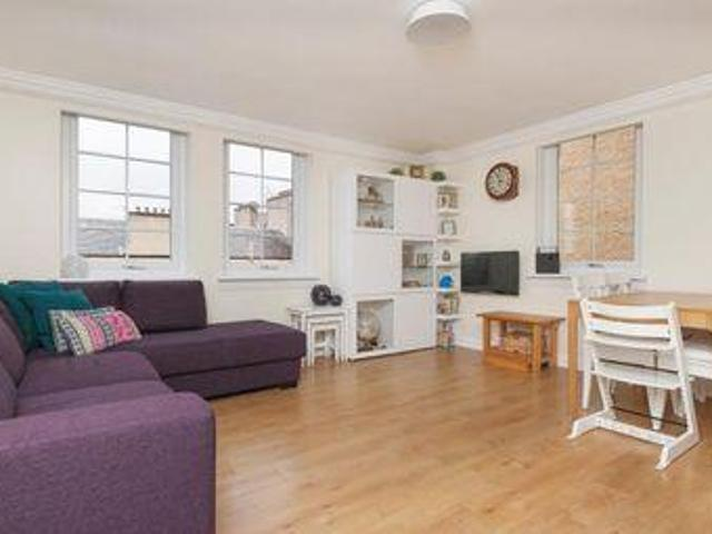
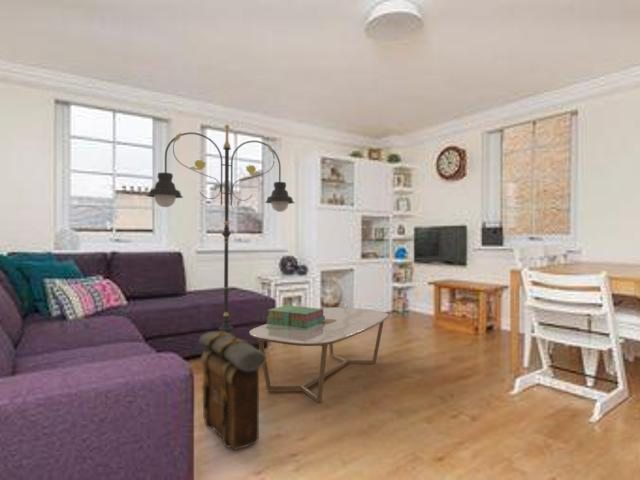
+ stack of books (295, 315)
+ backpack (228, 383)
+ floor lamp (226, 243)
+ coffee table (326, 348)
